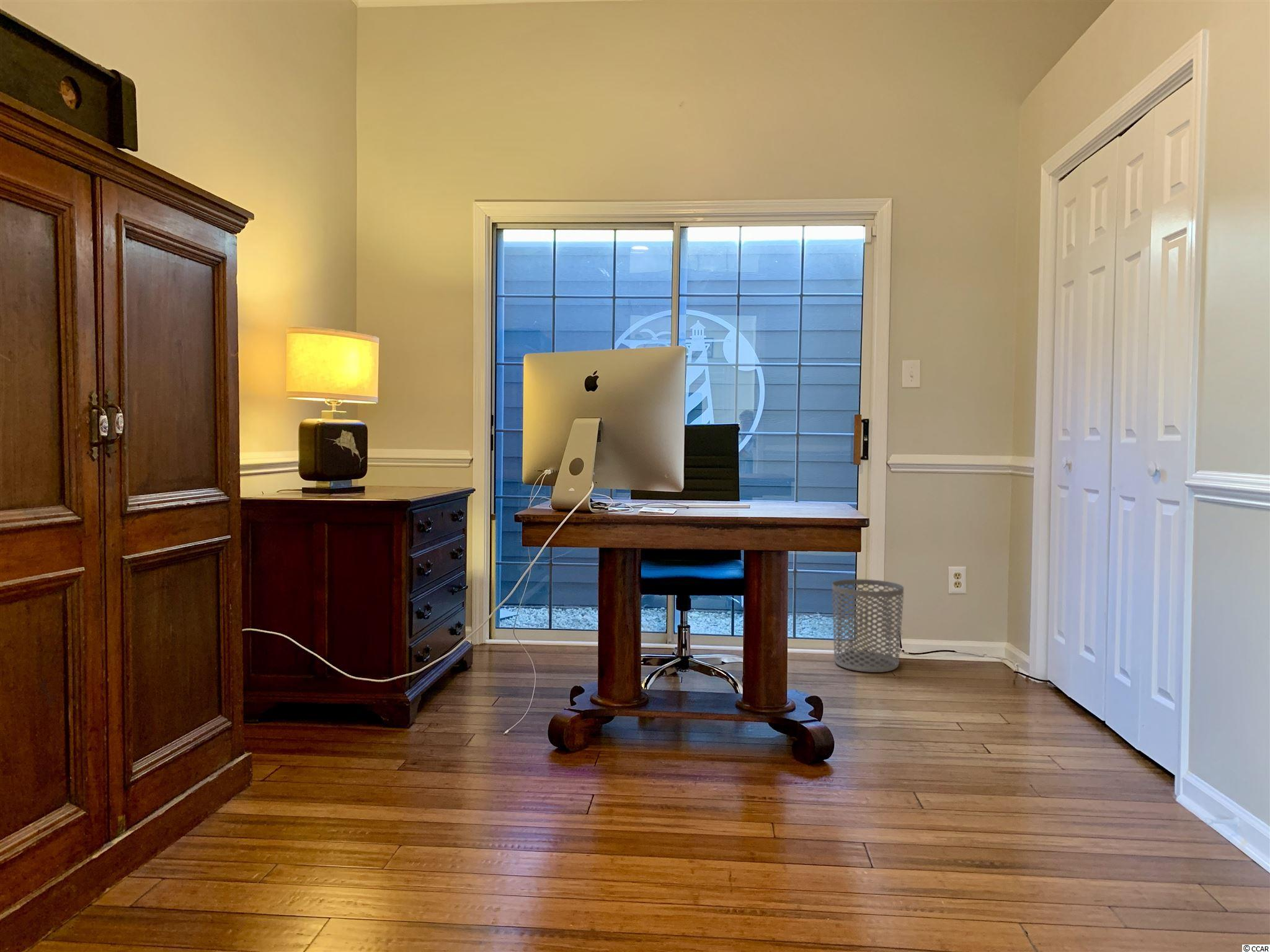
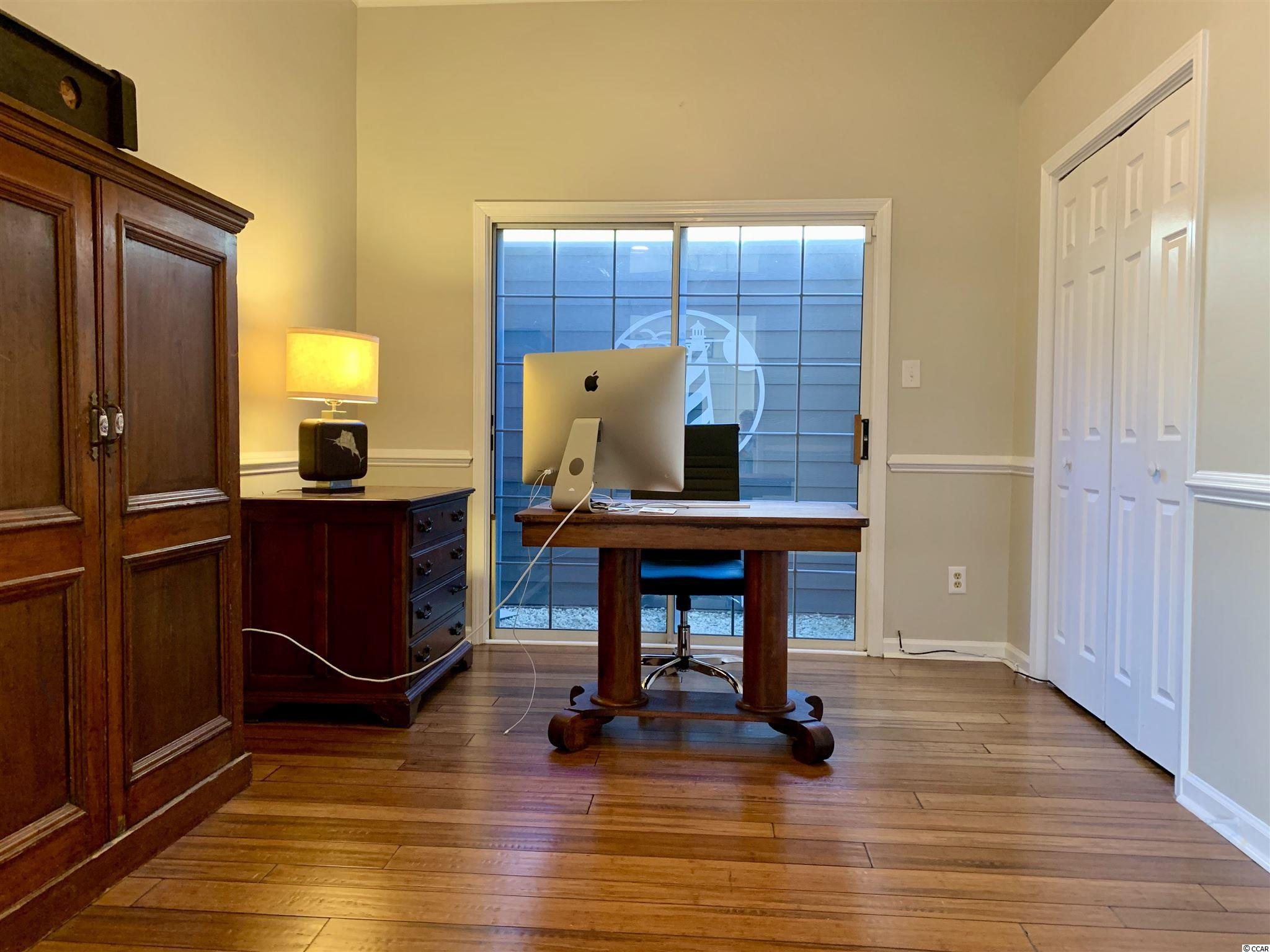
- waste bin (866, 625)
